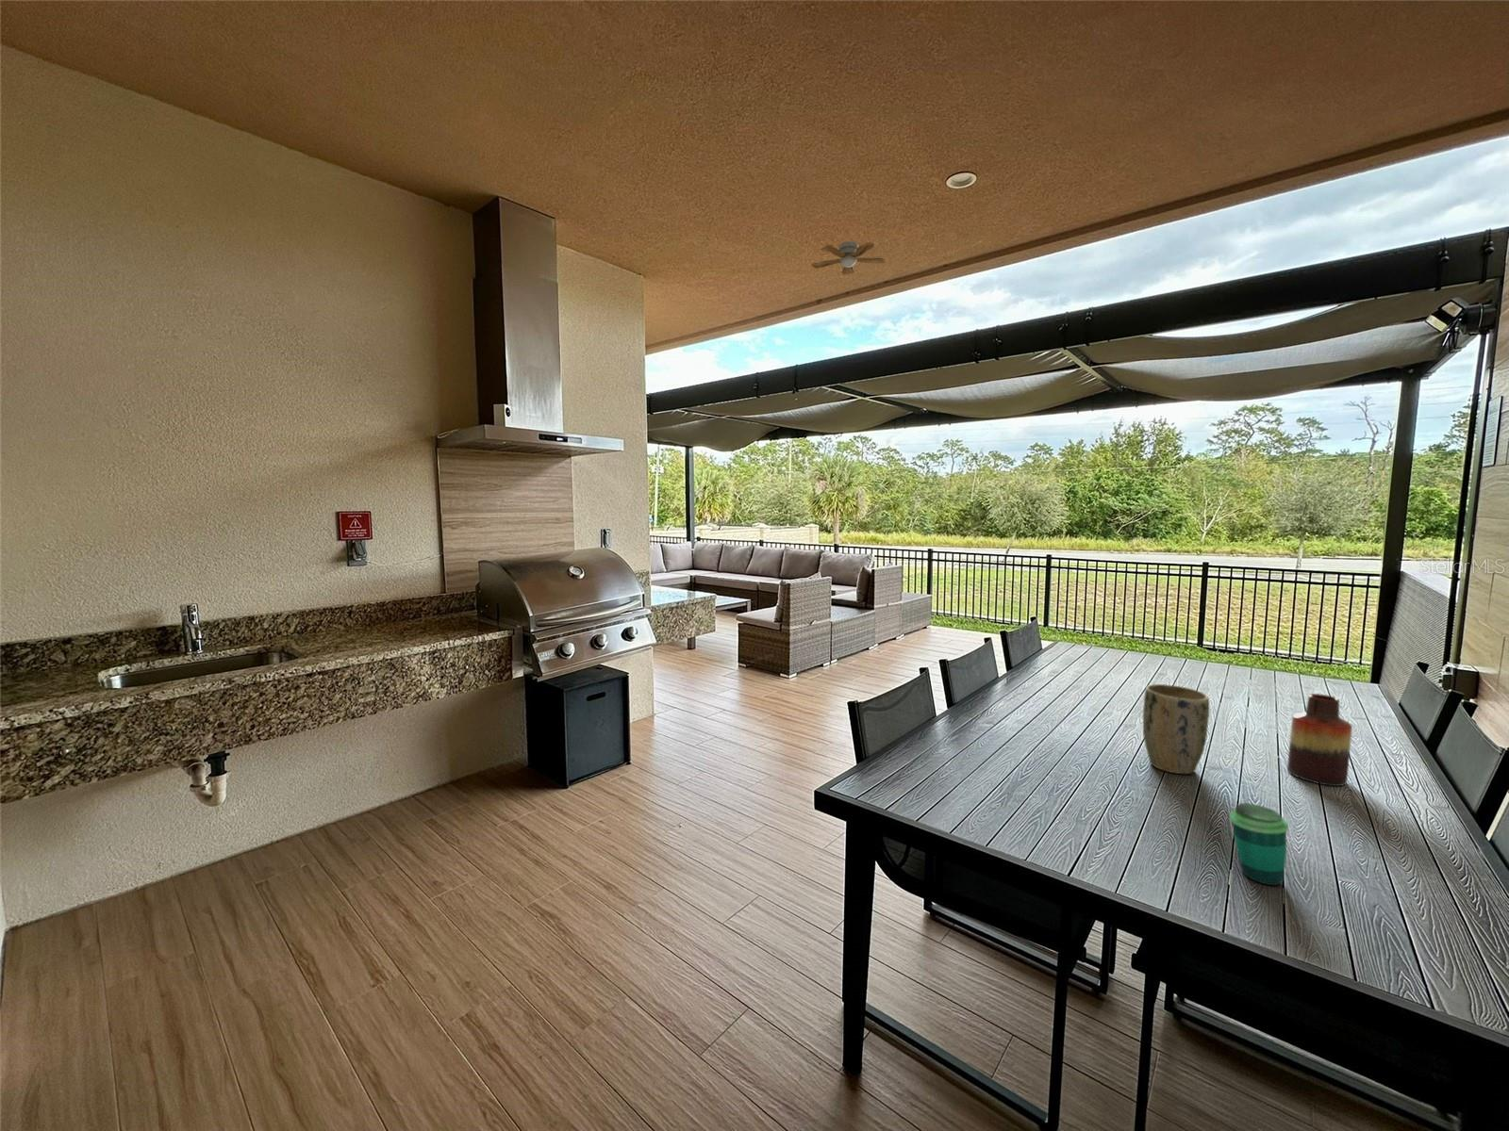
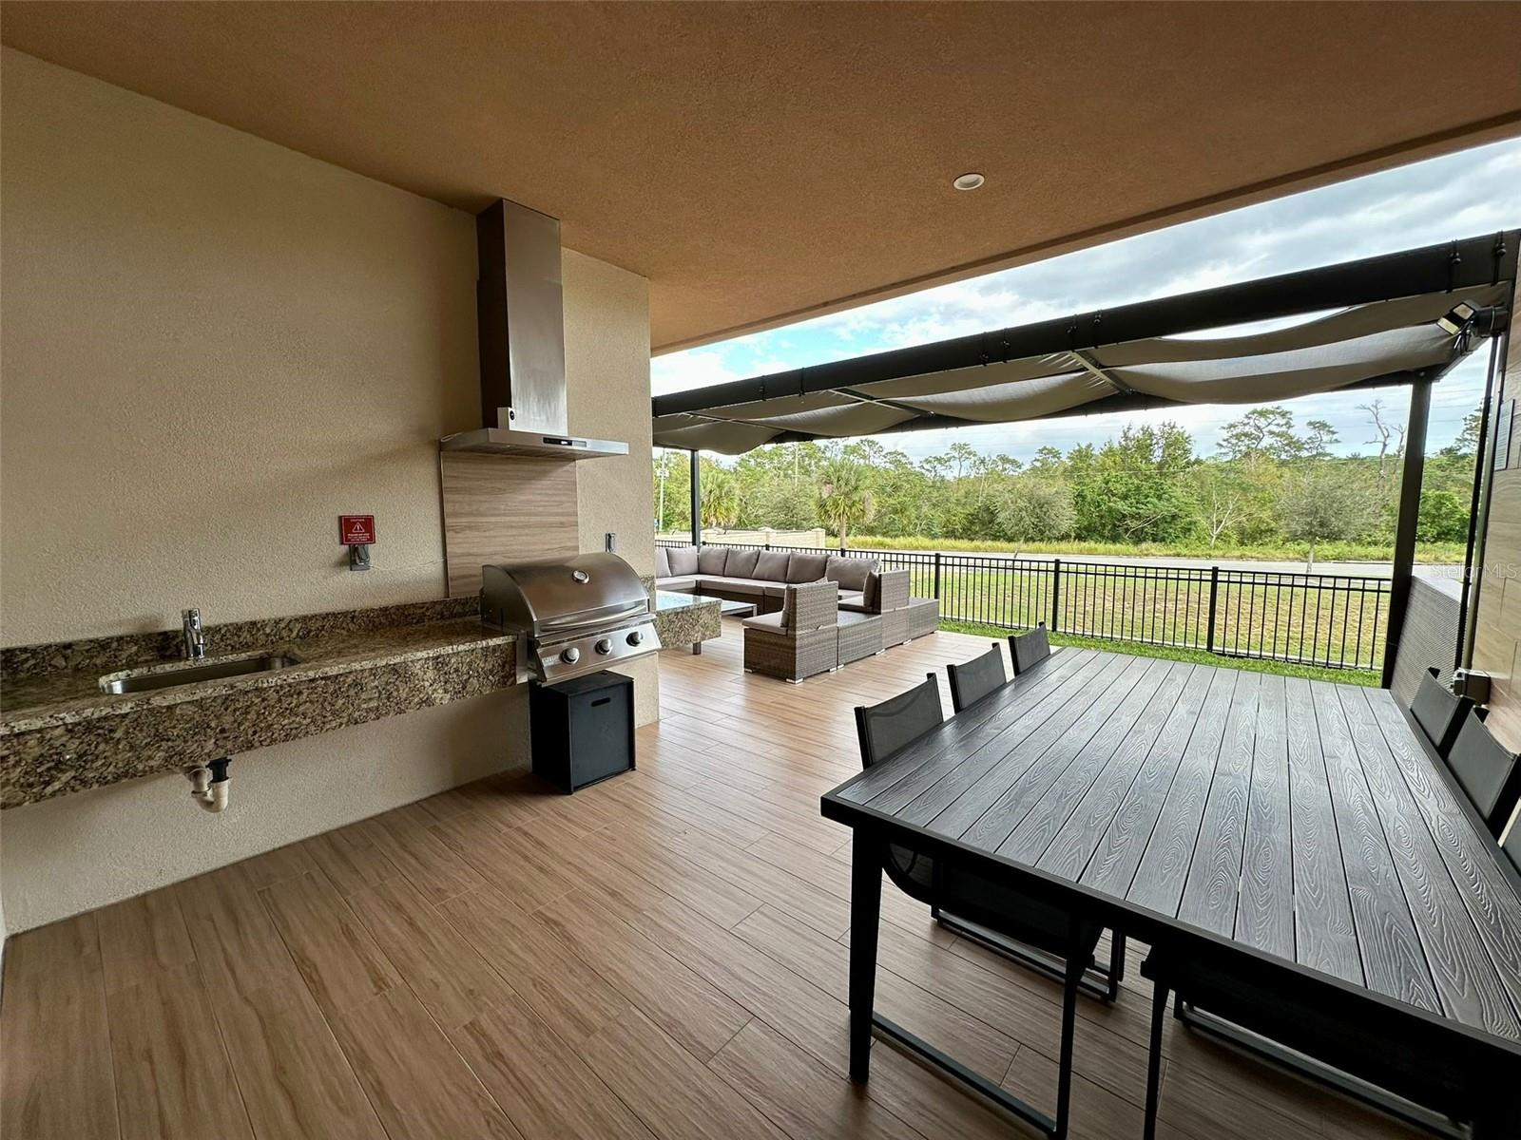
- plant pot (1173, 728)
- cup (1256, 842)
- ceiling fan (847, 267)
- vase (1319, 737)
